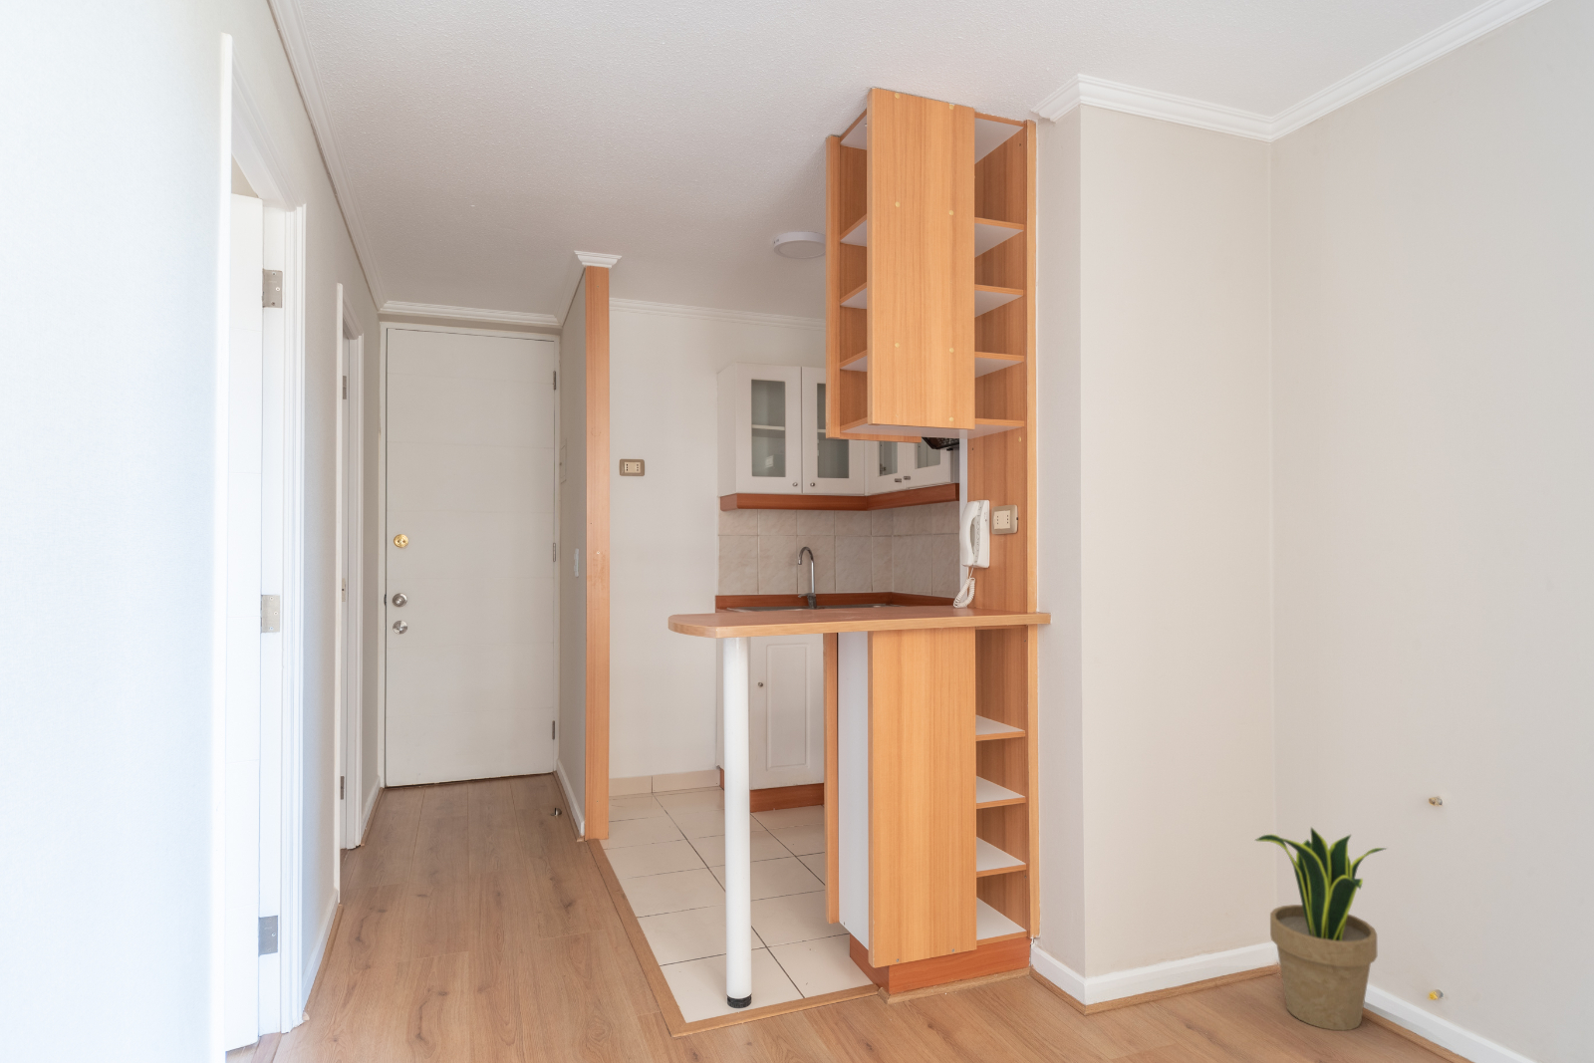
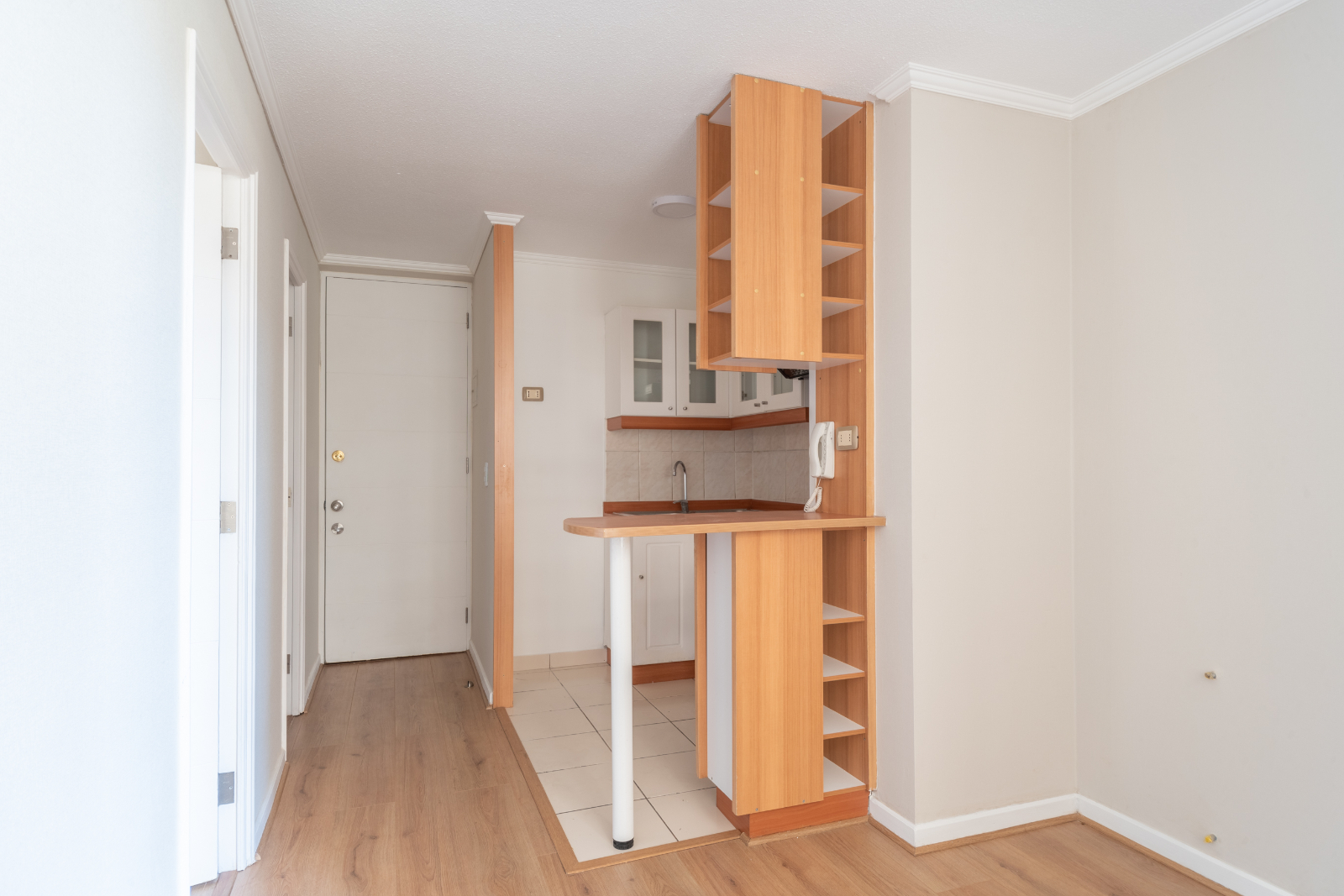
- potted plant (1322, 923)
